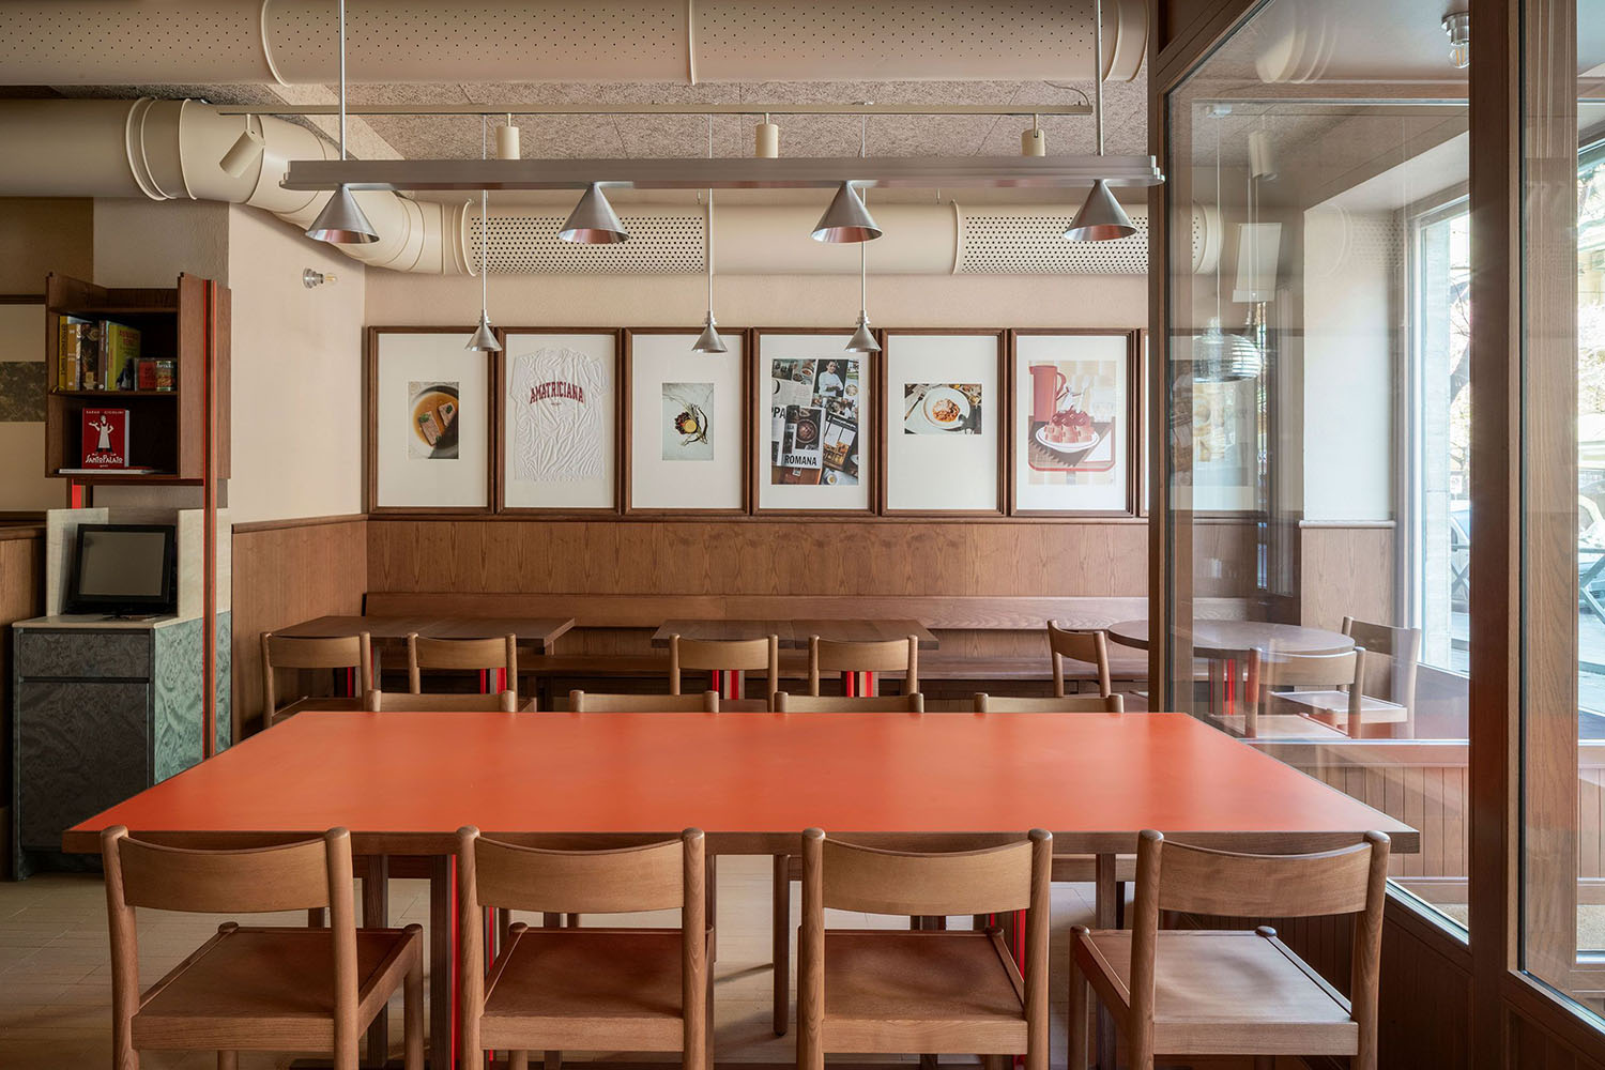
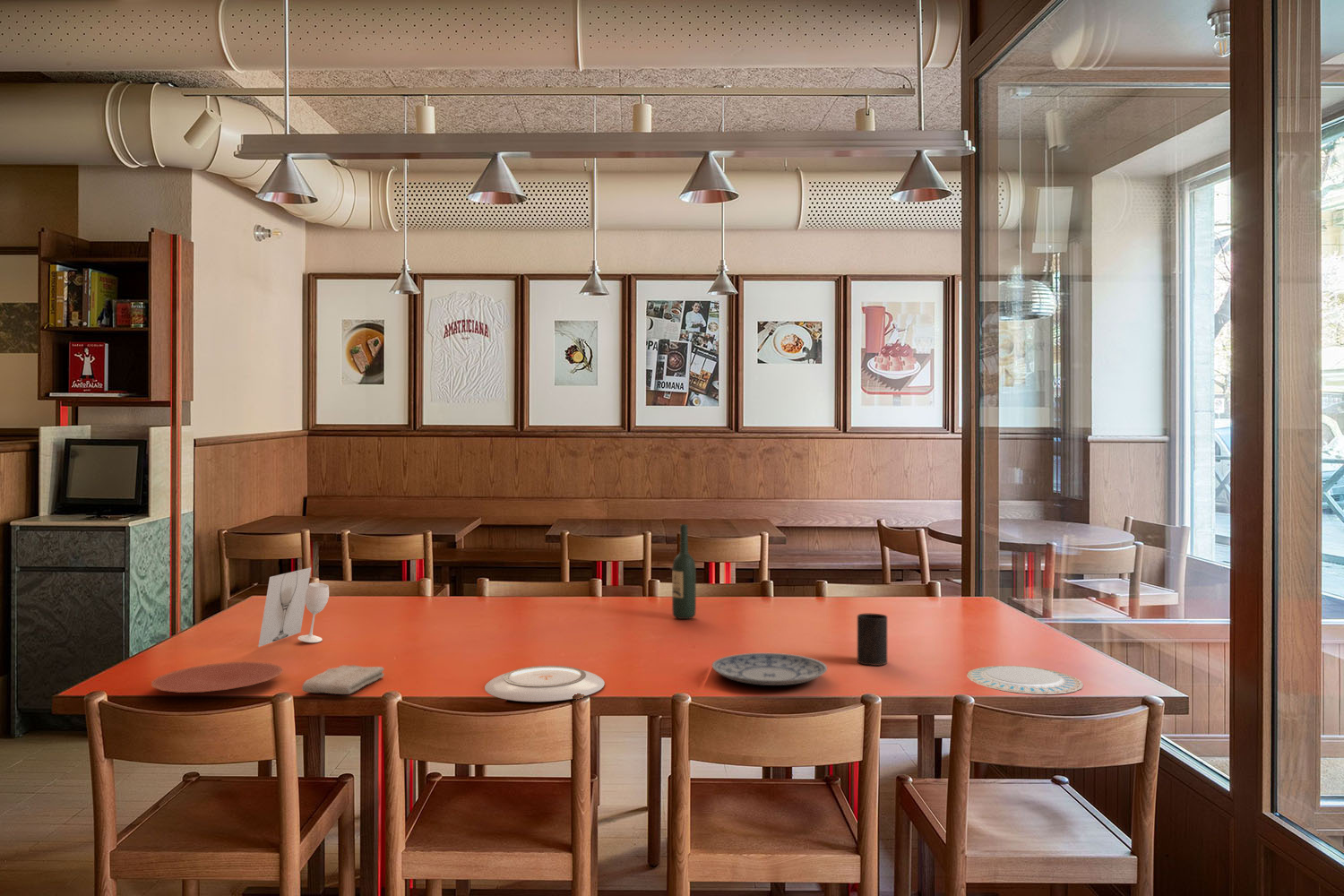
+ chinaware (1022, 676)
+ plate (219, 681)
+ glass (304, 606)
+ plate (769, 671)
+ cup (872, 639)
+ plate (545, 680)
+ washcloth (345, 678)
+ wine bottle (684, 571)
